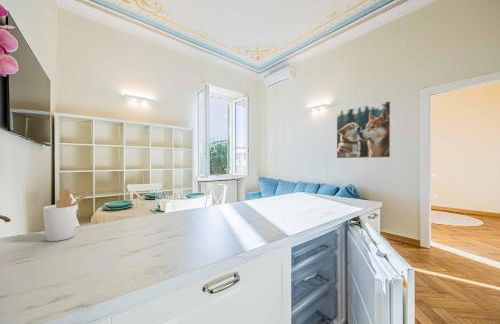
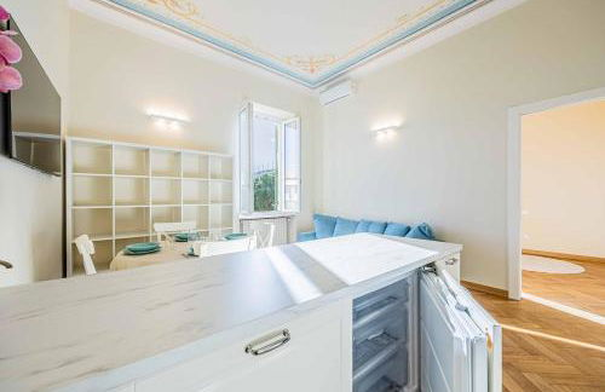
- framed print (361, 132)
- utensil holder (69, 213)
